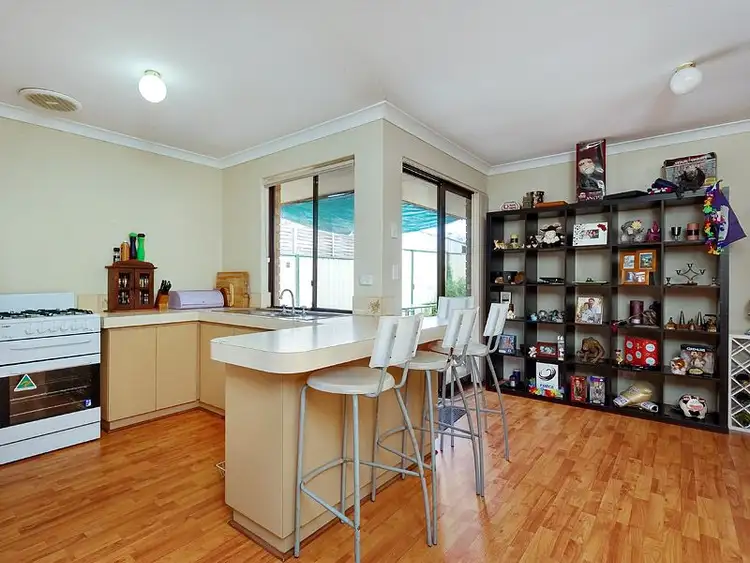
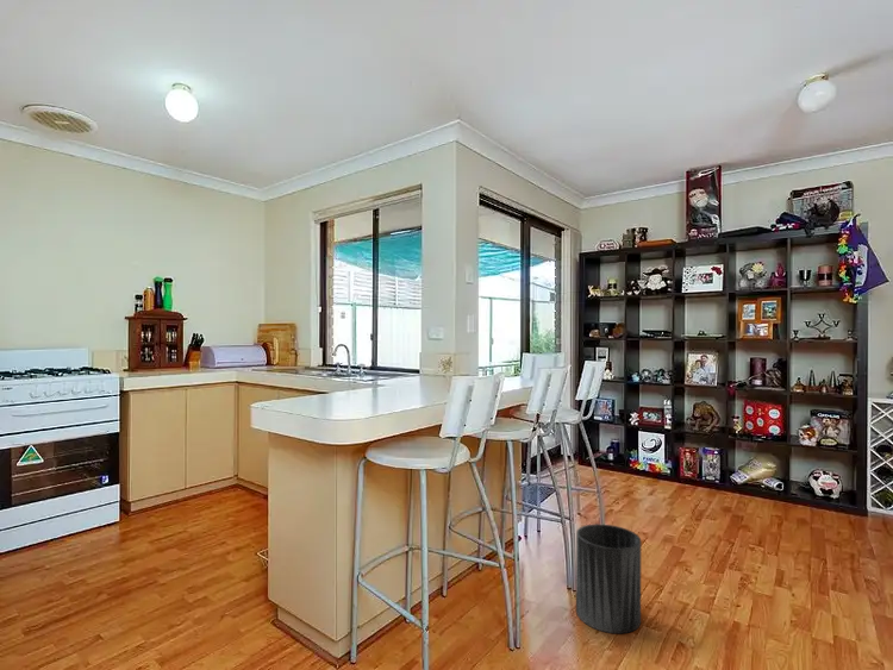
+ trash can (607, 575)
